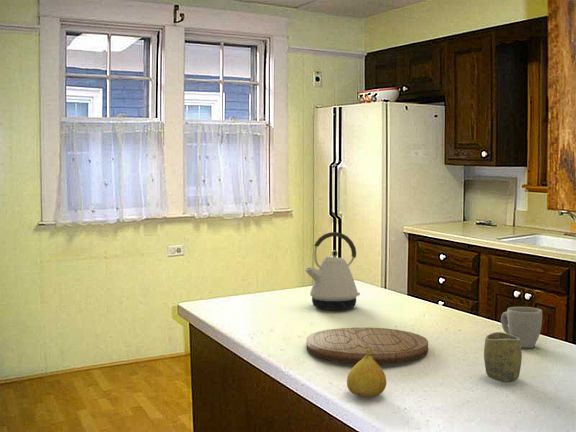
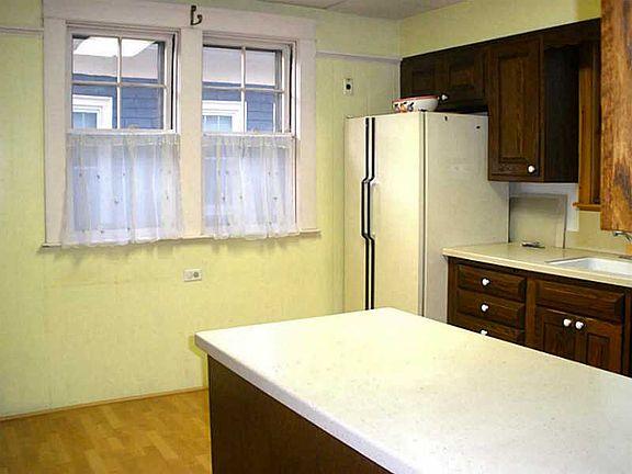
- mug (519, 326)
- kettle (332, 269)
- fruit (366, 371)
- cutting board (366, 343)
- cup (502, 357)
